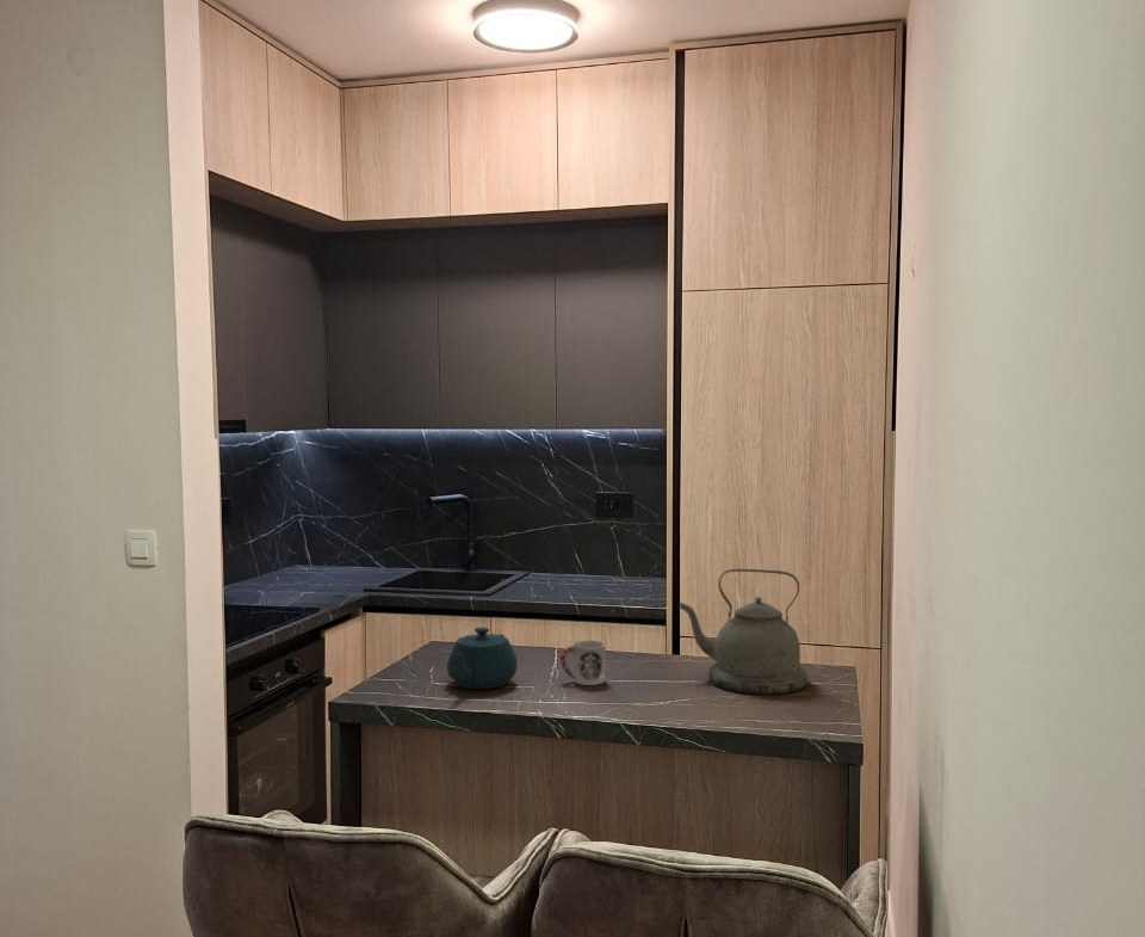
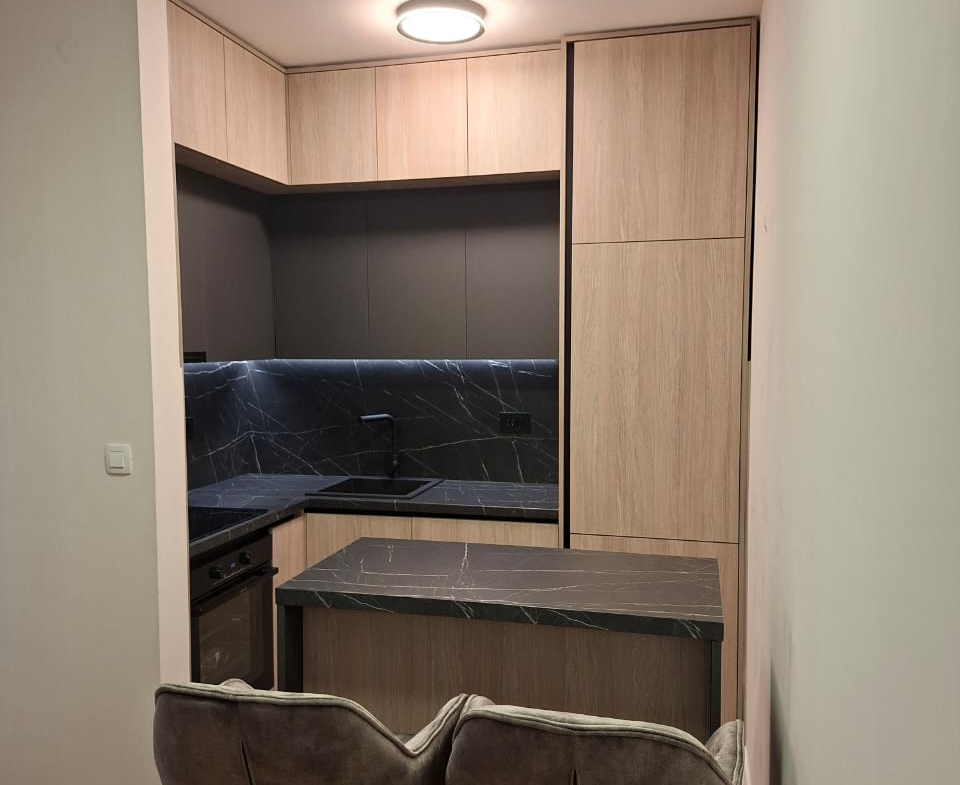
- cup (582, 662)
- kettle (750, 625)
- teapot (481, 655)
